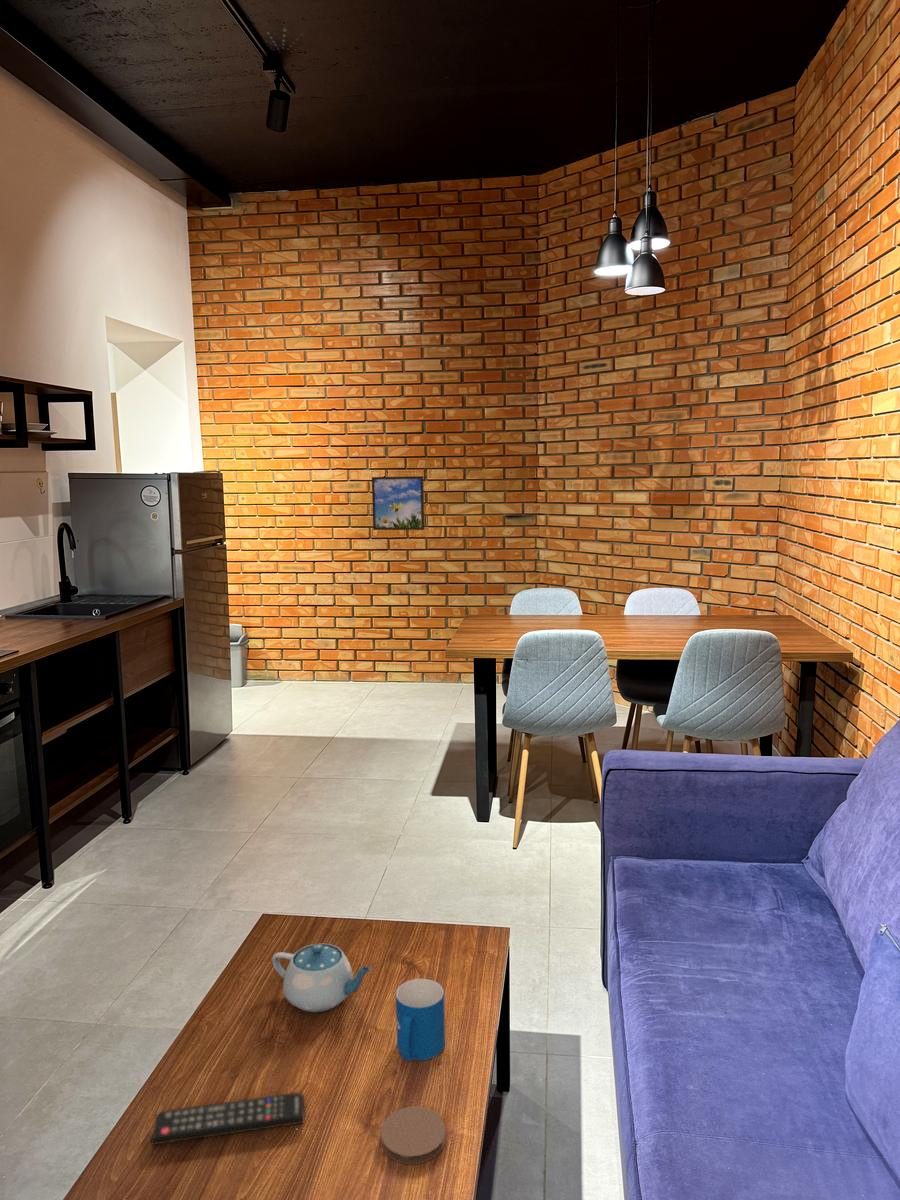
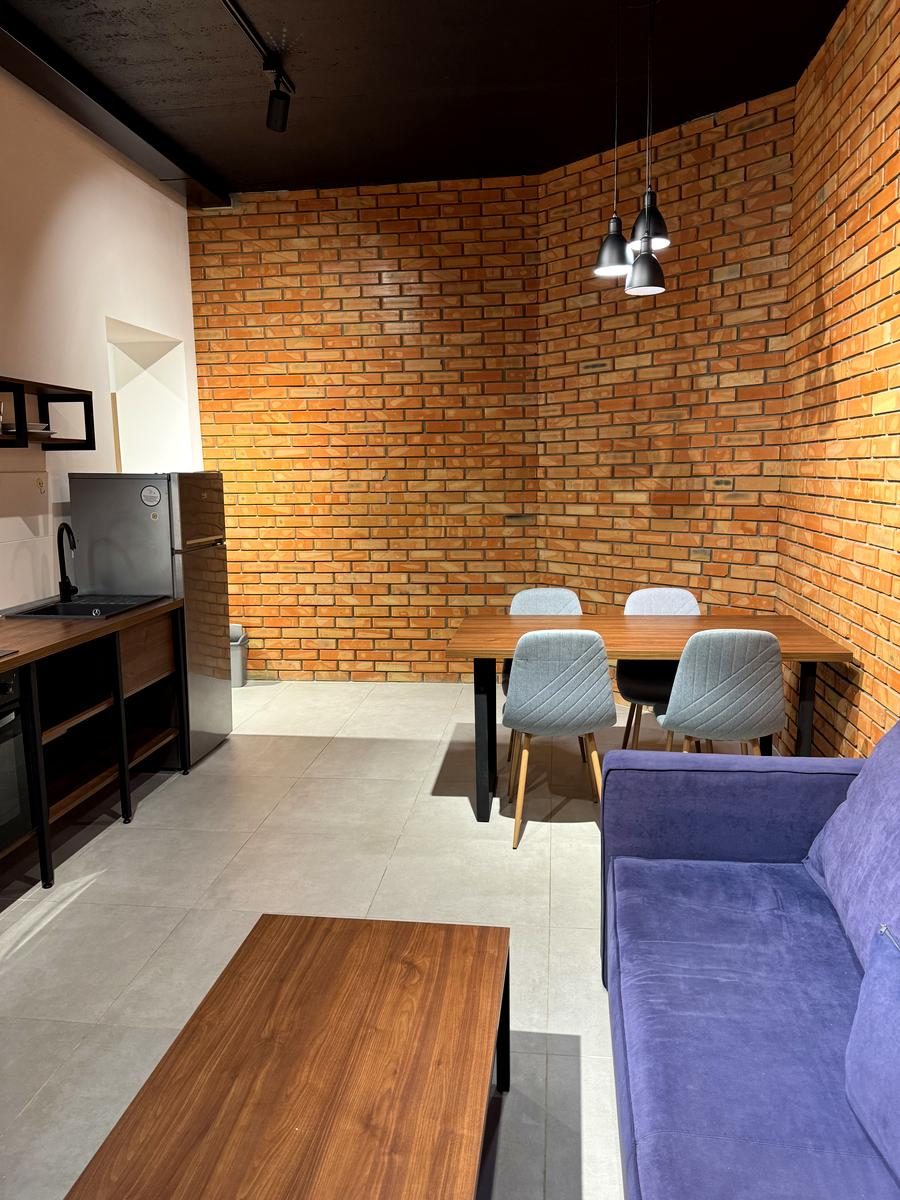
- coaster (413, 1134)
- remote control (230, 1119)
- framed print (398, 503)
- chinaware (321, 972)
- mug (416, 1024)
